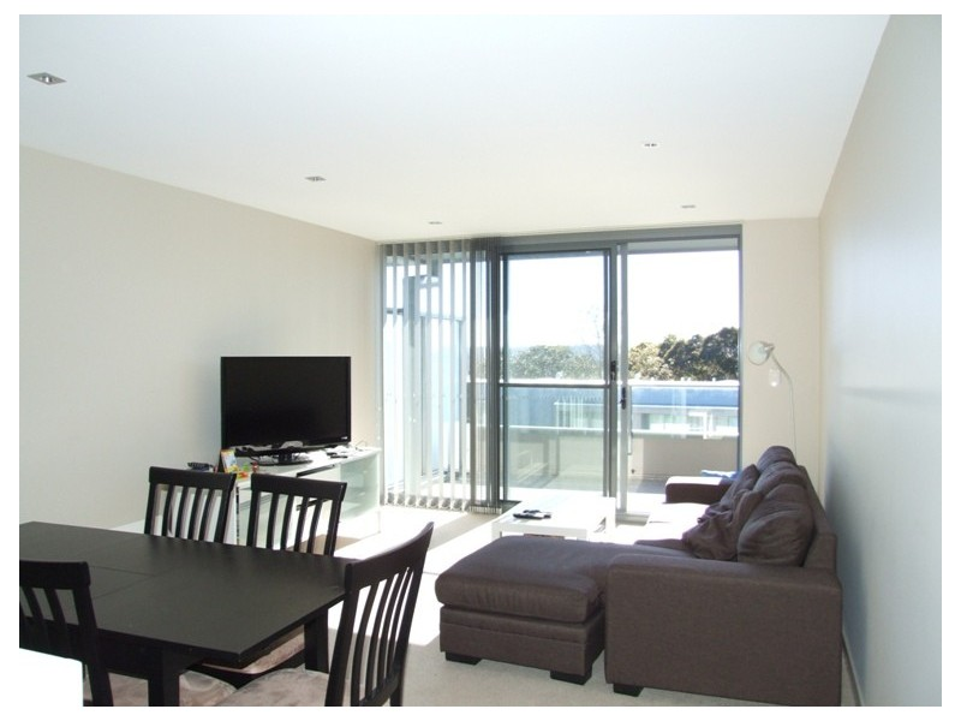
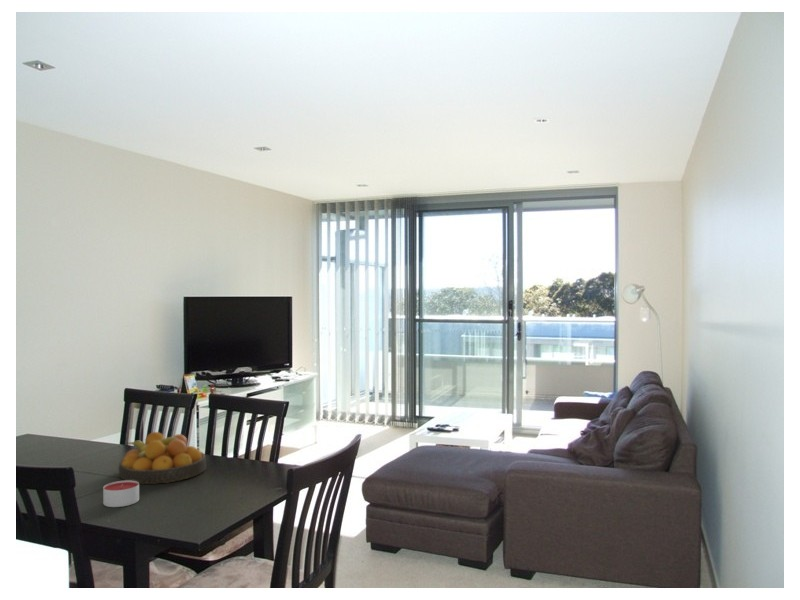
+ fruit bowl (163, 453)
+ candle (121, 492)
